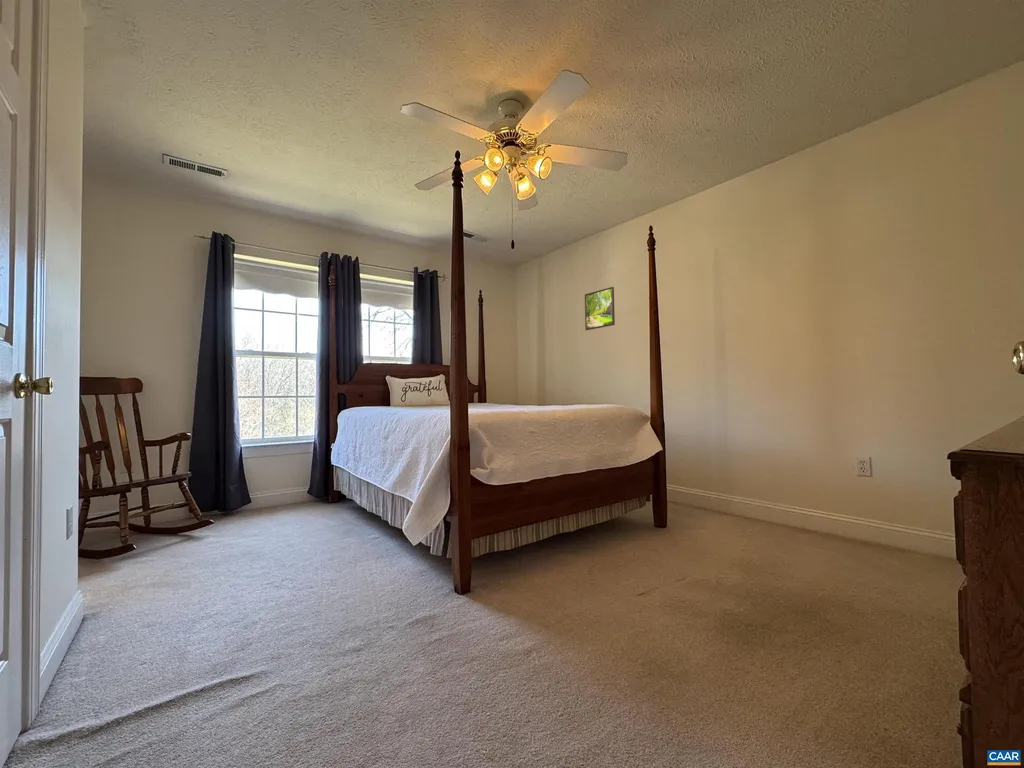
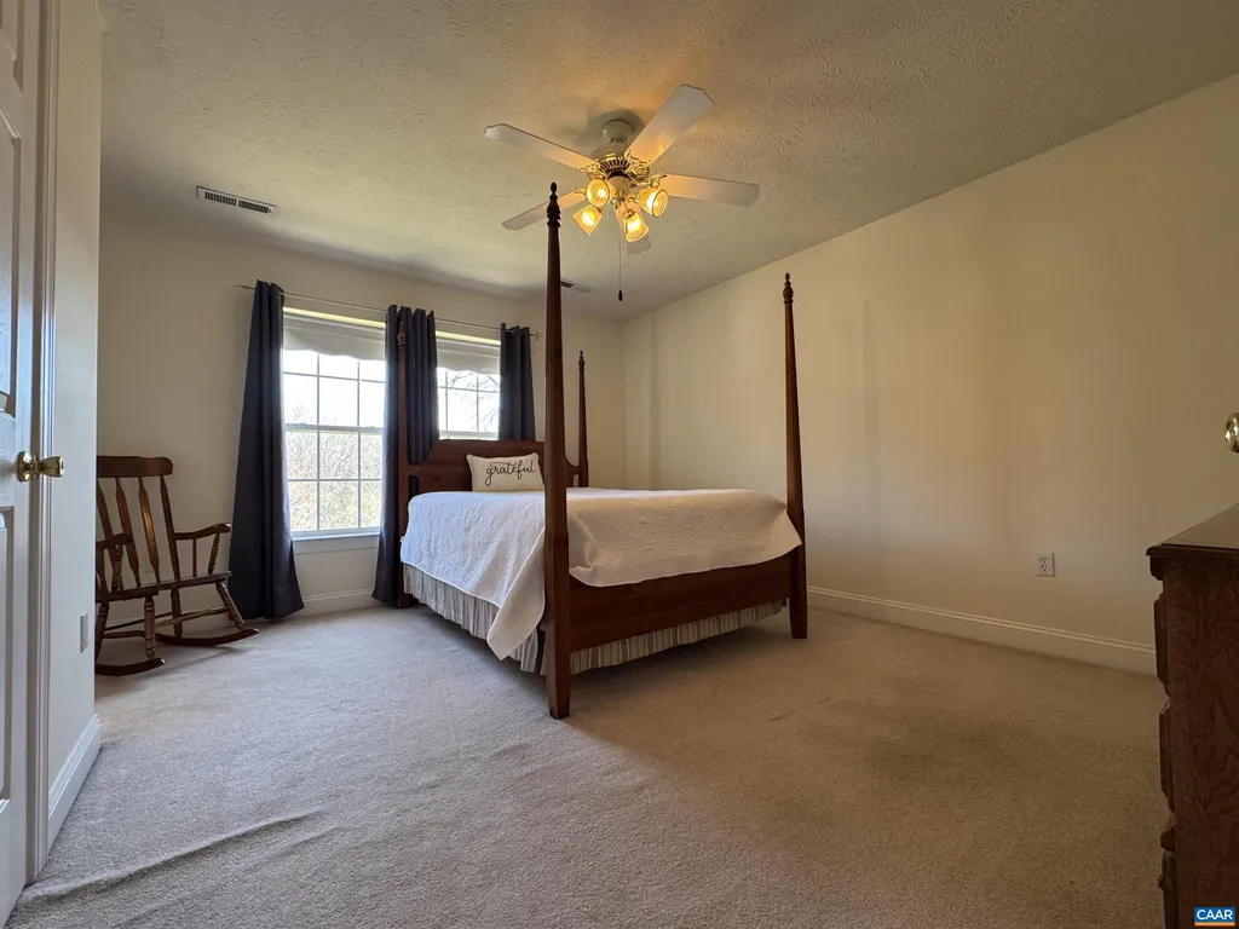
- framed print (599, 309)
